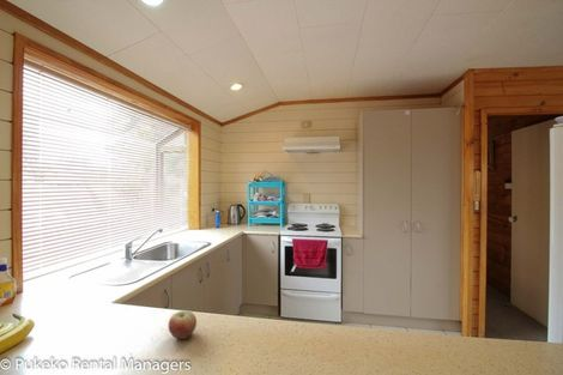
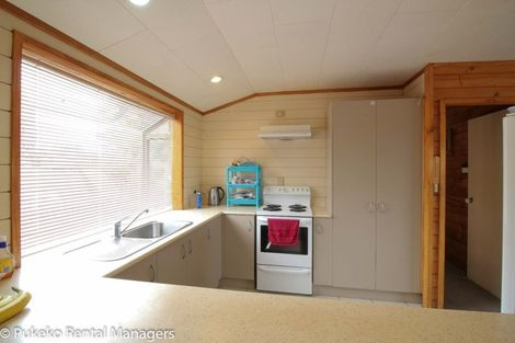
- apple (182, 323)
